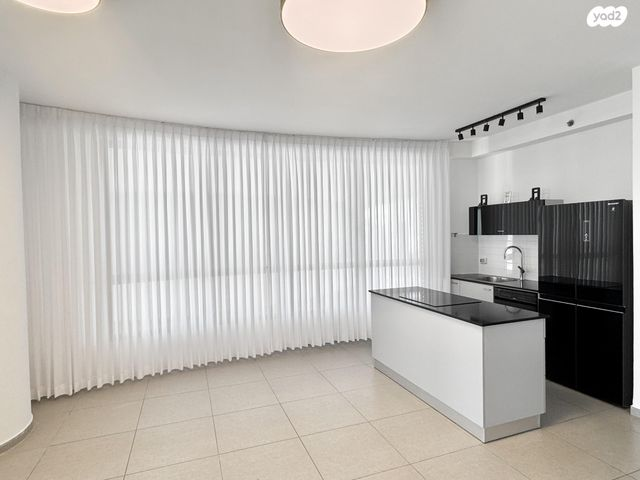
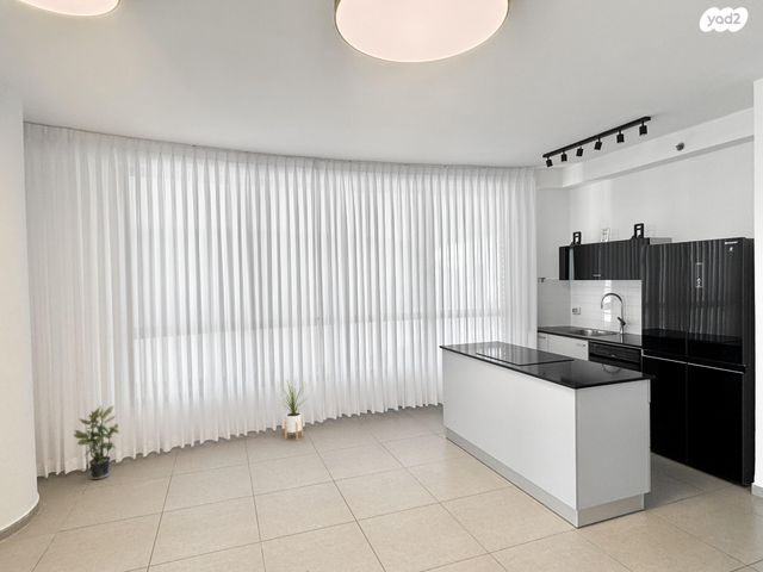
+ potted plant (97, 441)
+ house plant (293, 406)
